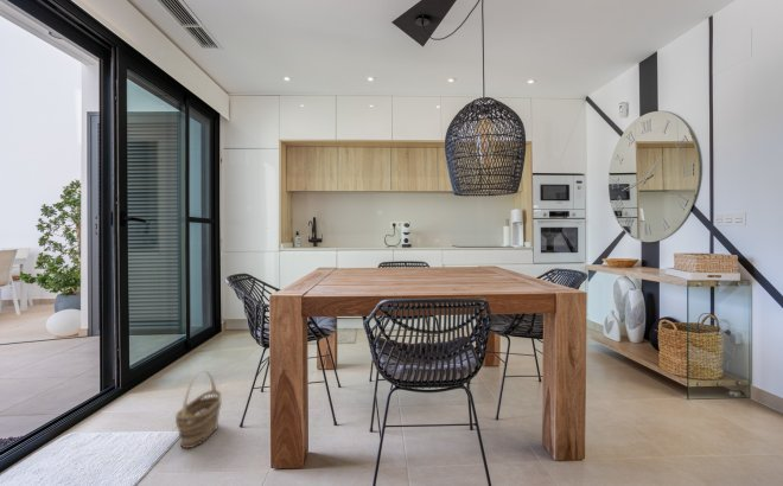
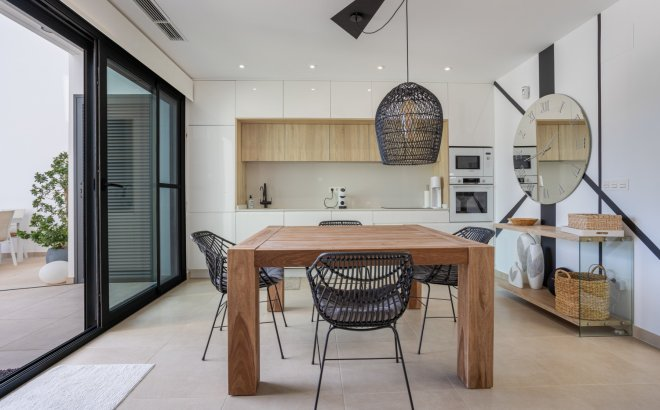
- basket (199, 403)
